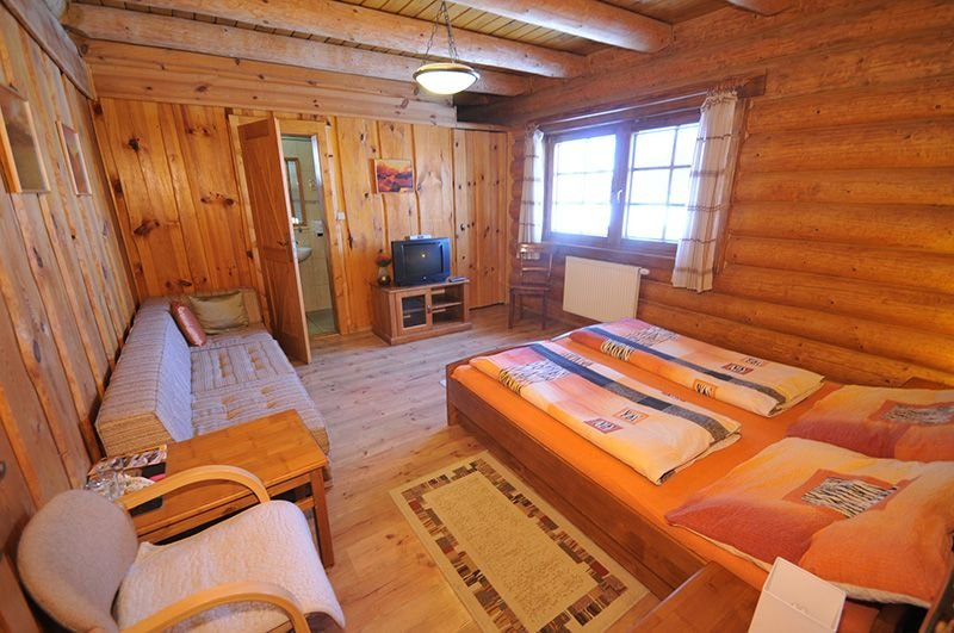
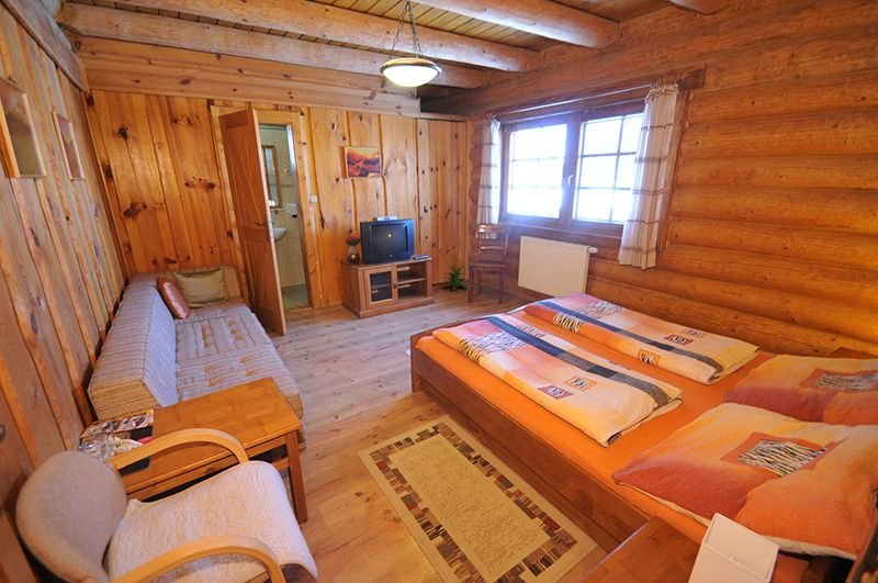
+ indoor plant (455, 267)
